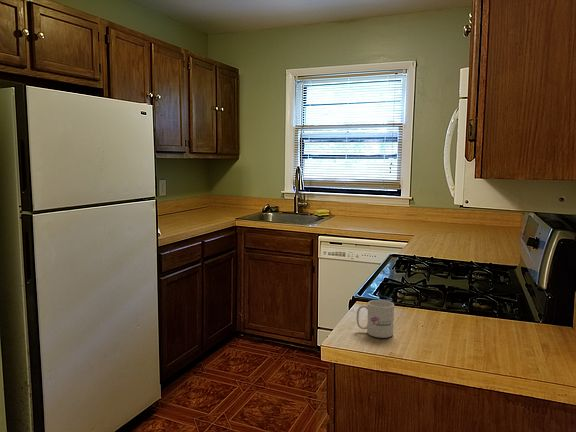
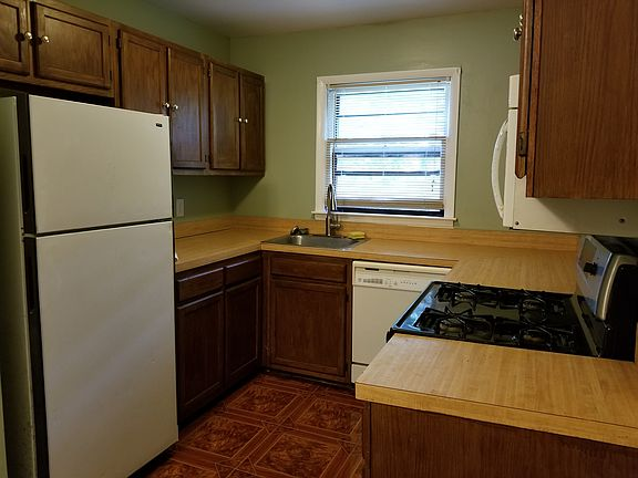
- mug (374, 317)
